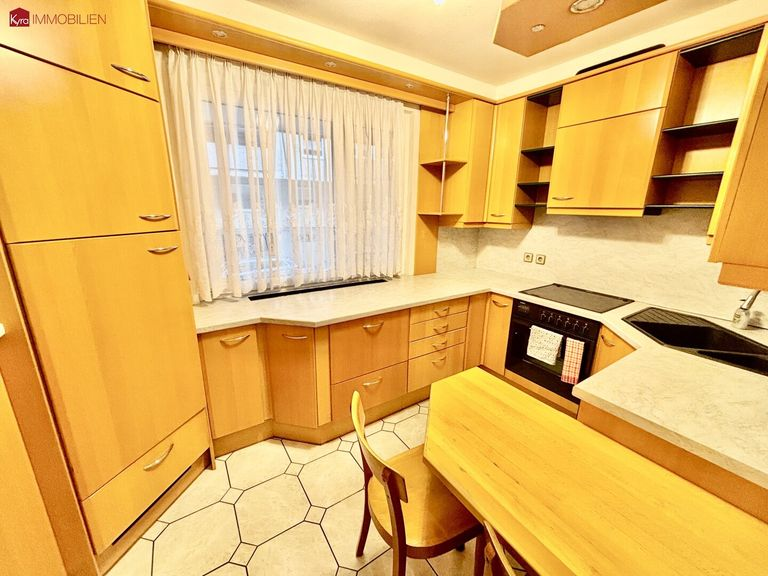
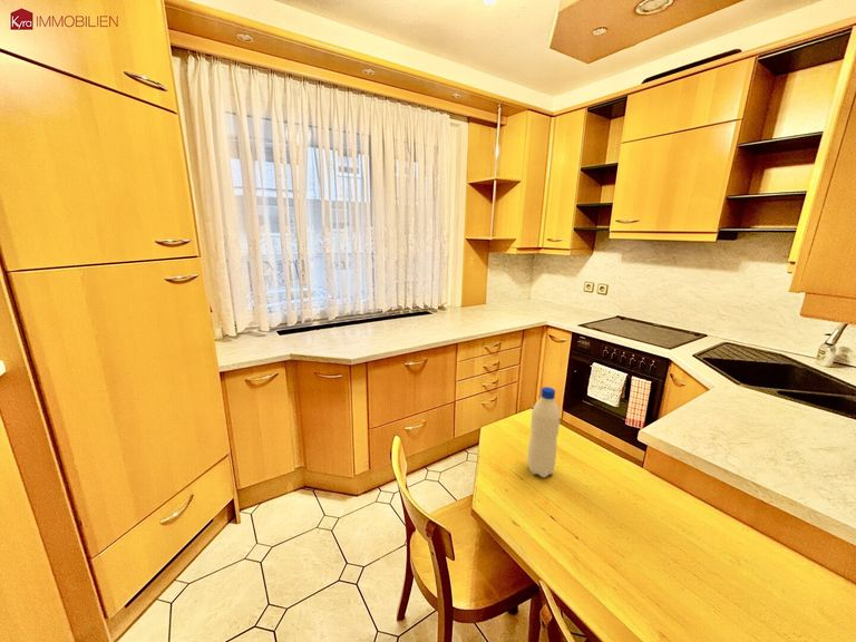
+ water bottle (544, 430)
